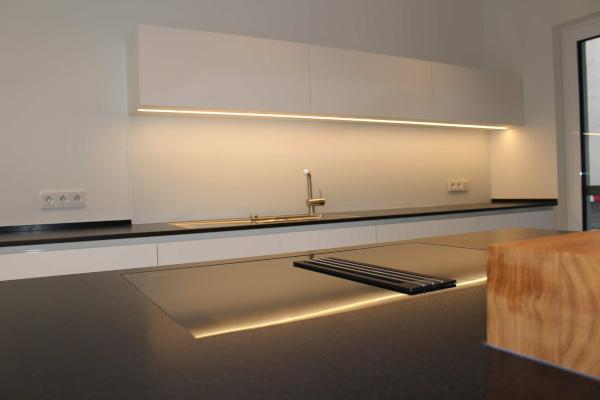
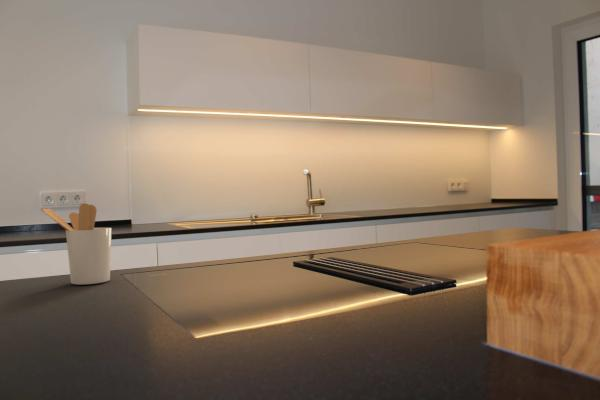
+ utensil holder (77, 243)
